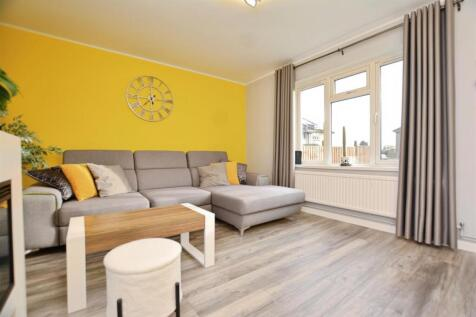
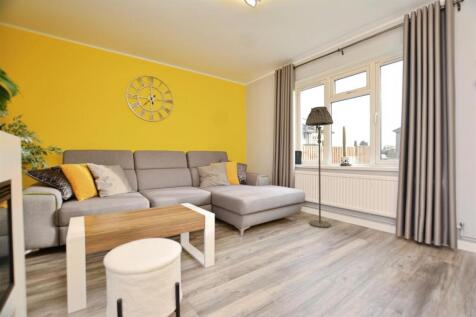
+ floor lamp (319, 166)
